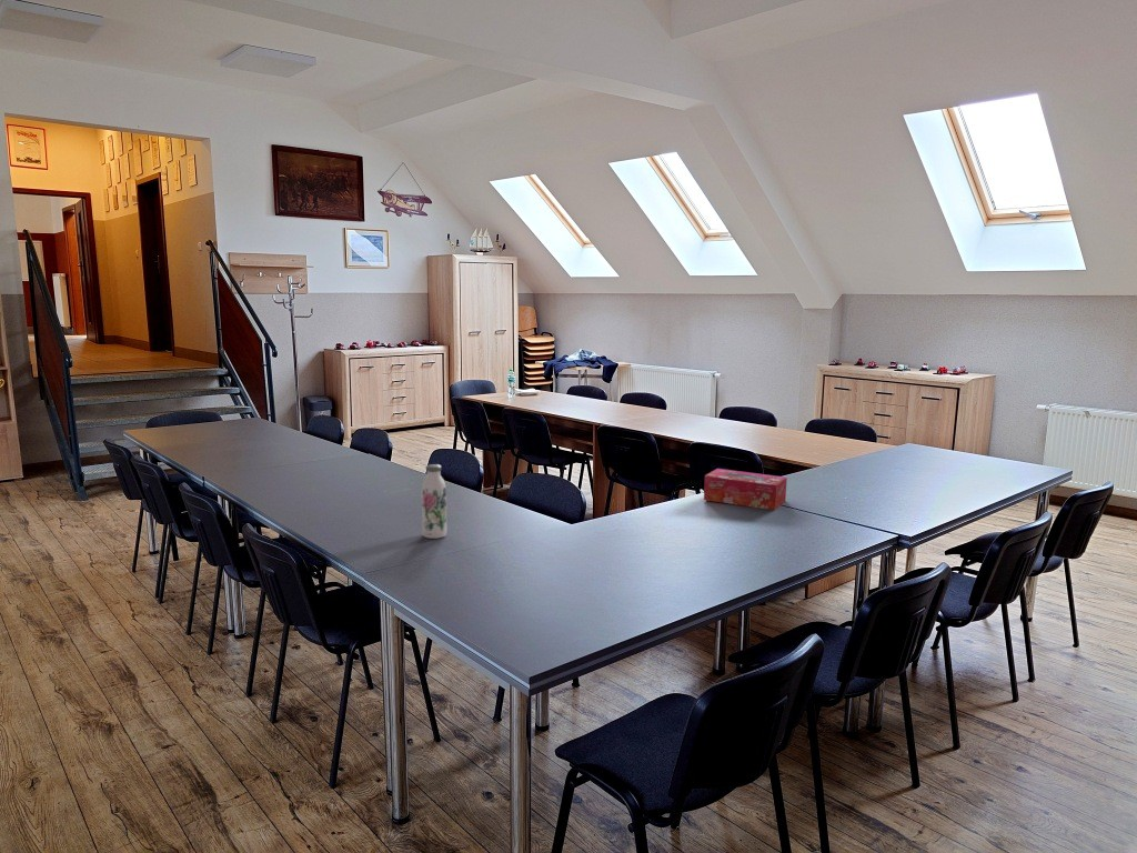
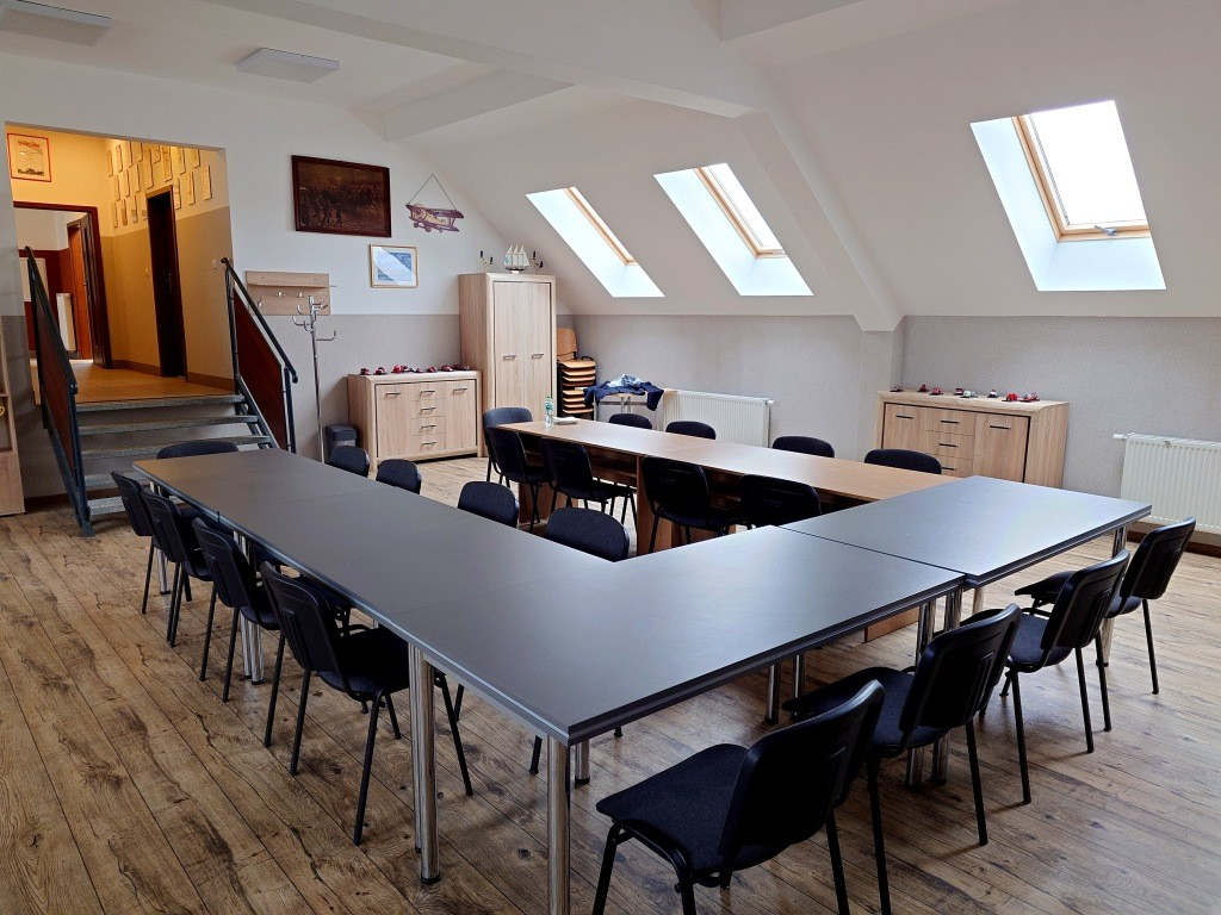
- tissue box (745, 488)
- water bottle (433, 500)
